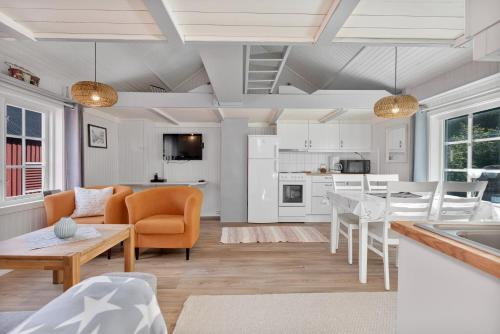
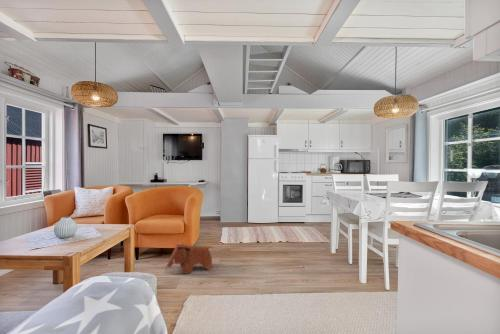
+ toy elephant (190, 256)
